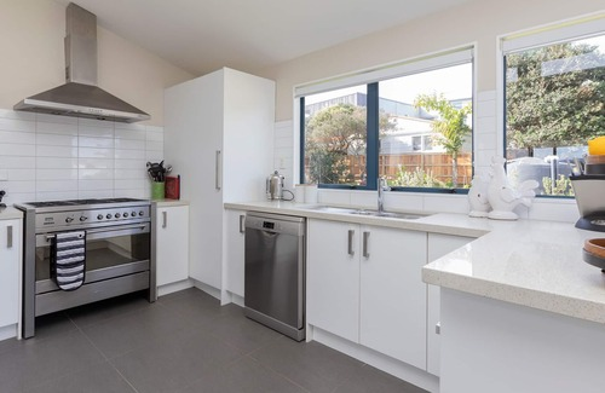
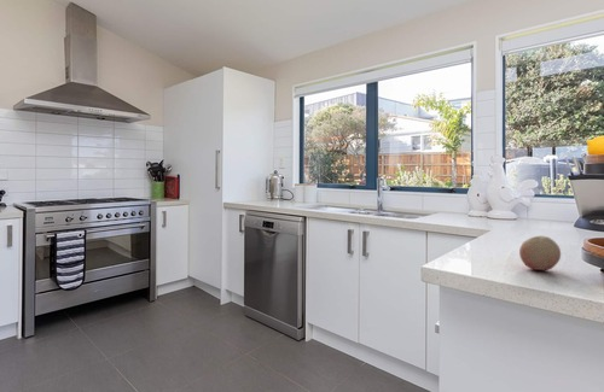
+ fruit (539, 252)
